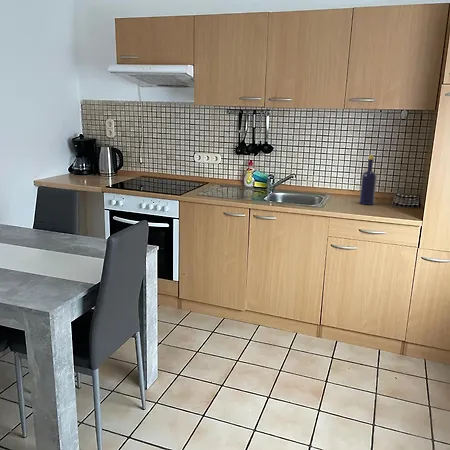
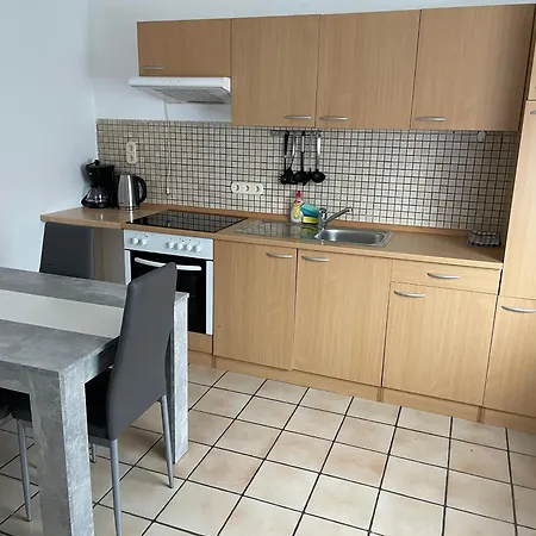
- bottle (368, 179)
